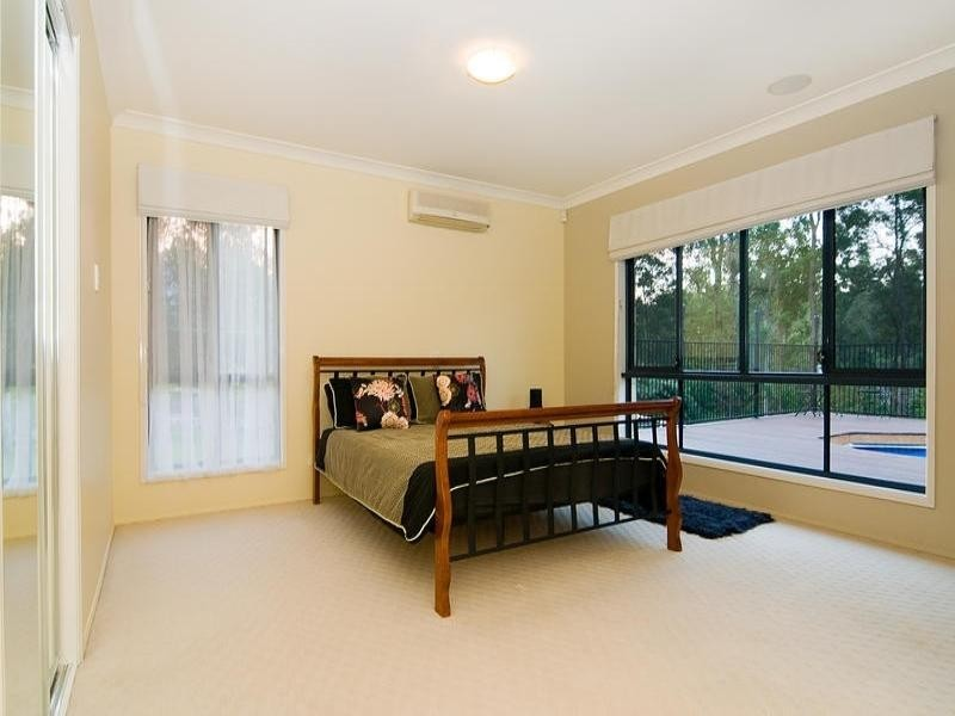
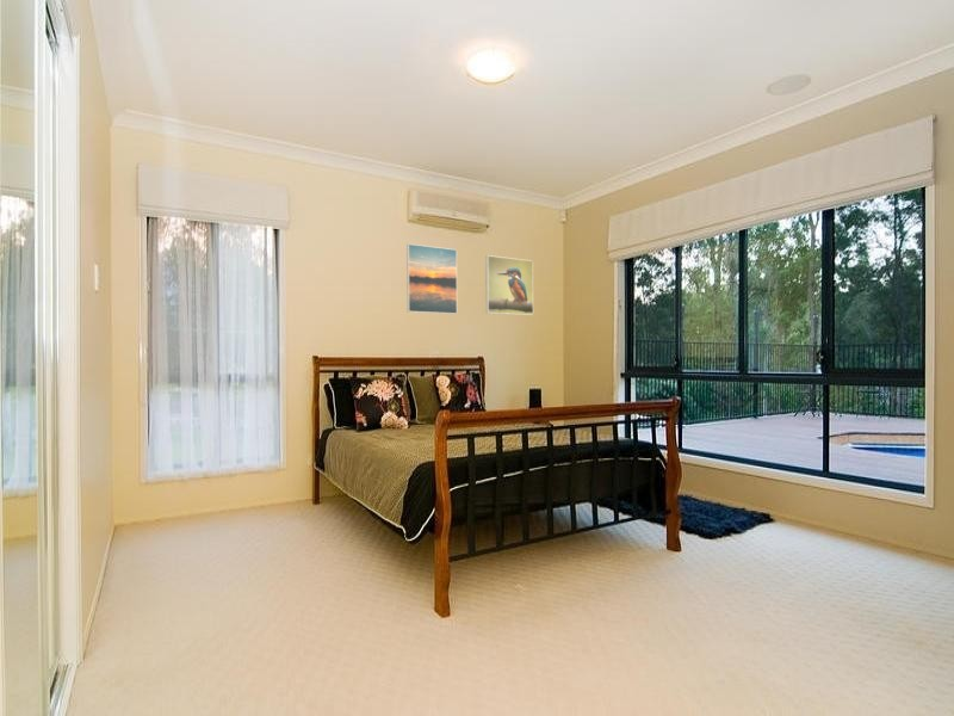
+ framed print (509, 285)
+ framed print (432, 279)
